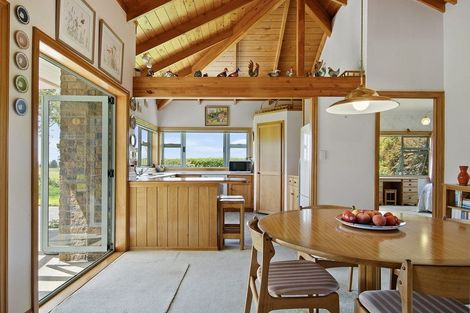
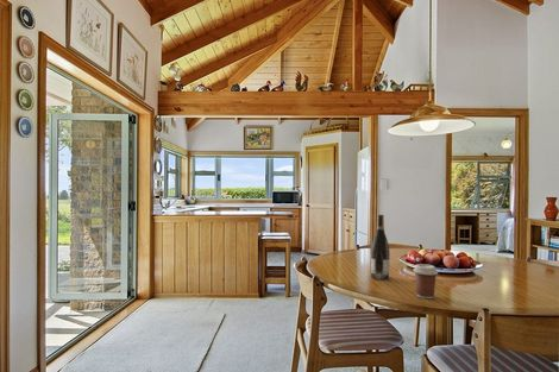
+ coffee cup (425, 280)
+ wine bottle (379, 246)
